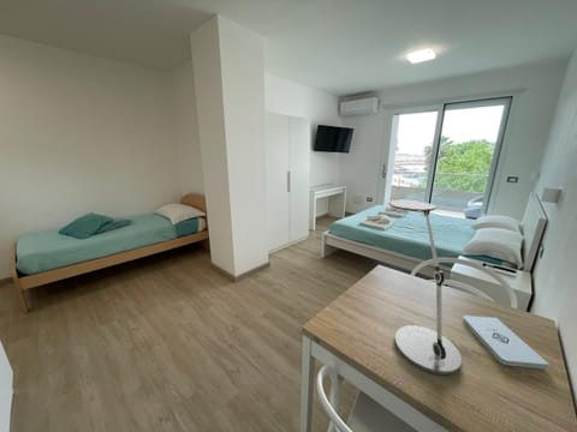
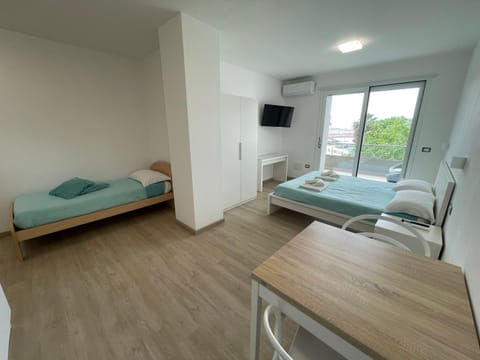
- desk lamp (434, 272)
- notepad (499, 338)
